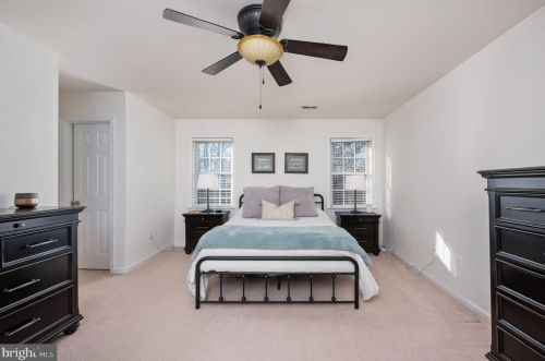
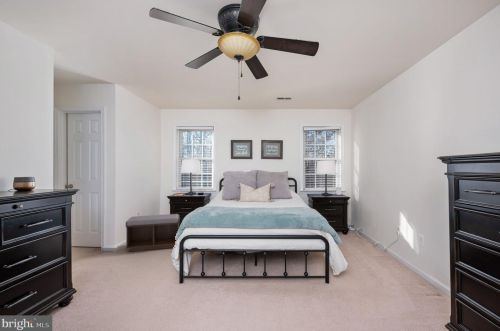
+ bench (154, 231)
